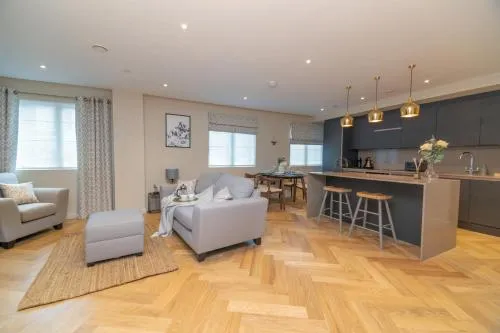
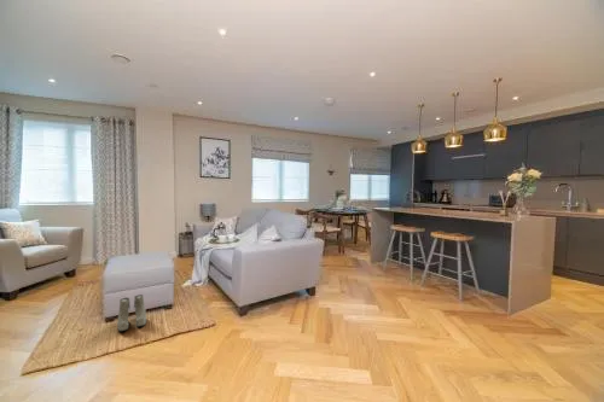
+ boots (135, 310)
